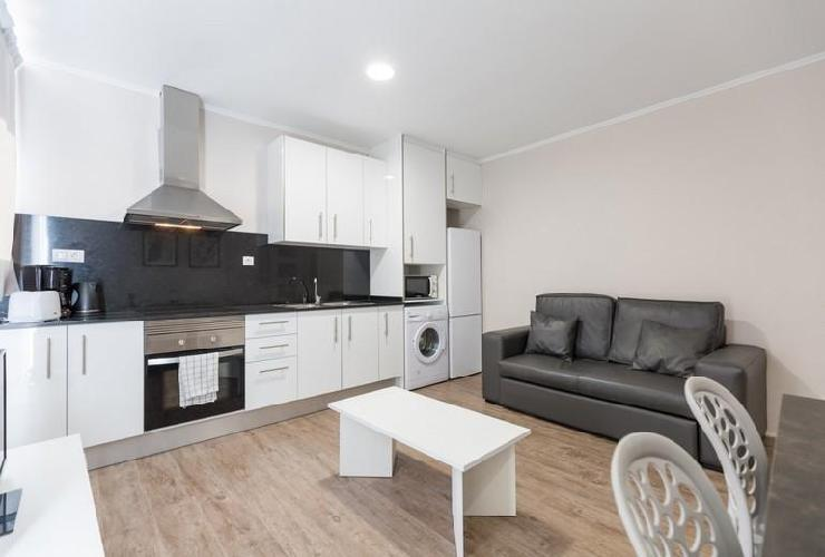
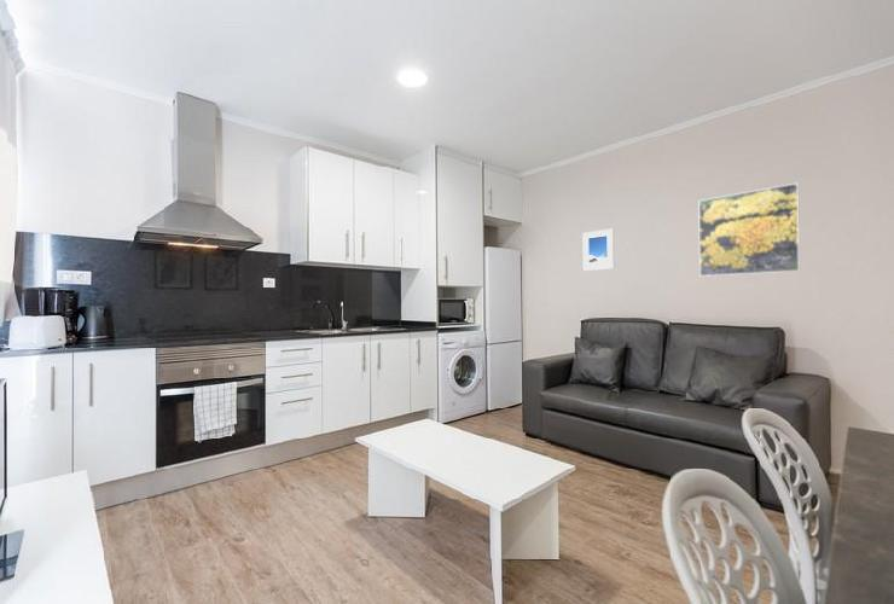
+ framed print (745, 233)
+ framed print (598, 250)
